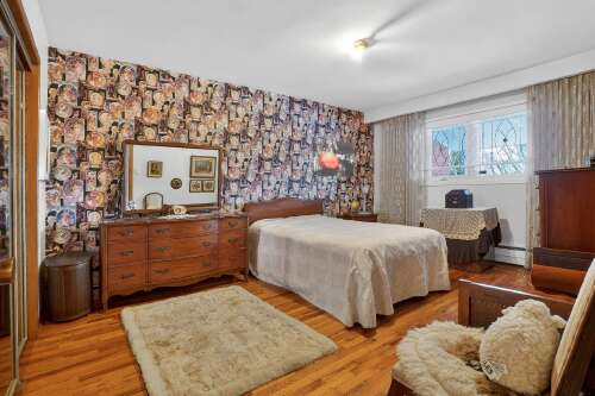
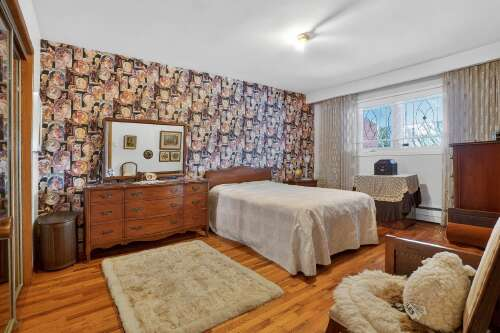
- wall art (333, 158)
